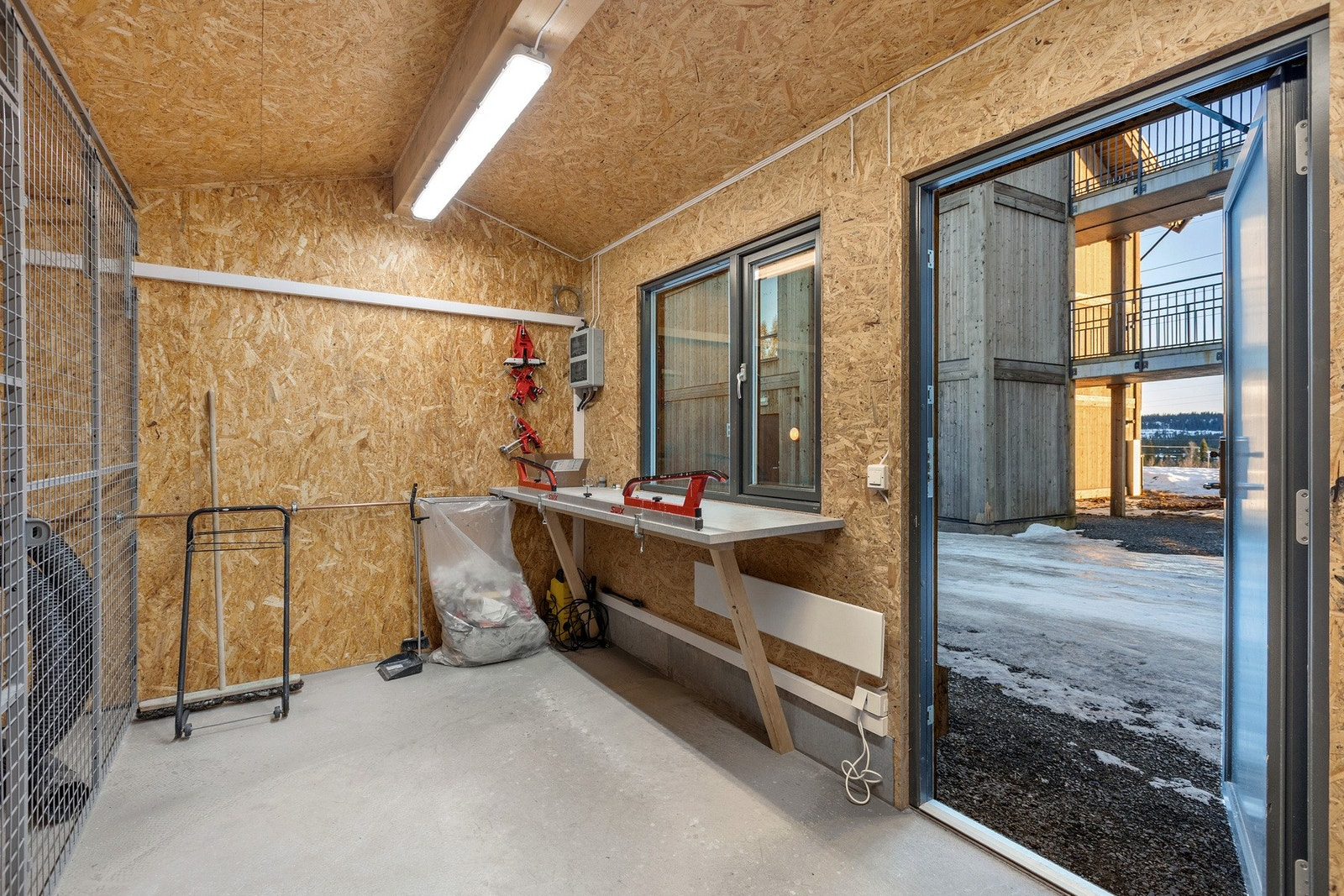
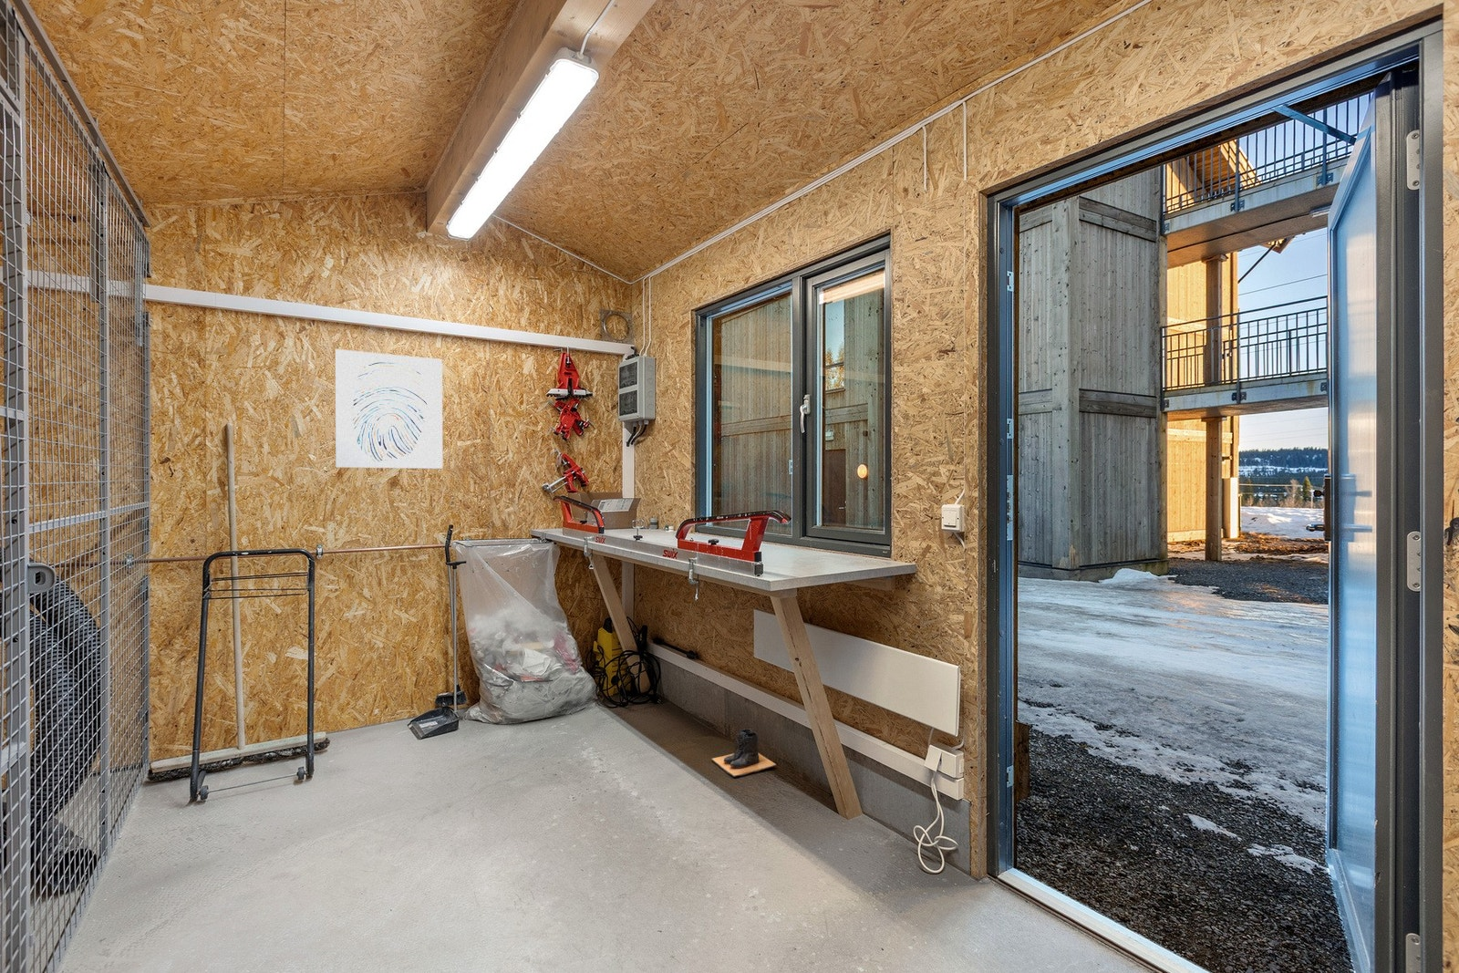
+ wall art (391, 412)
+ boots (744, 748)
